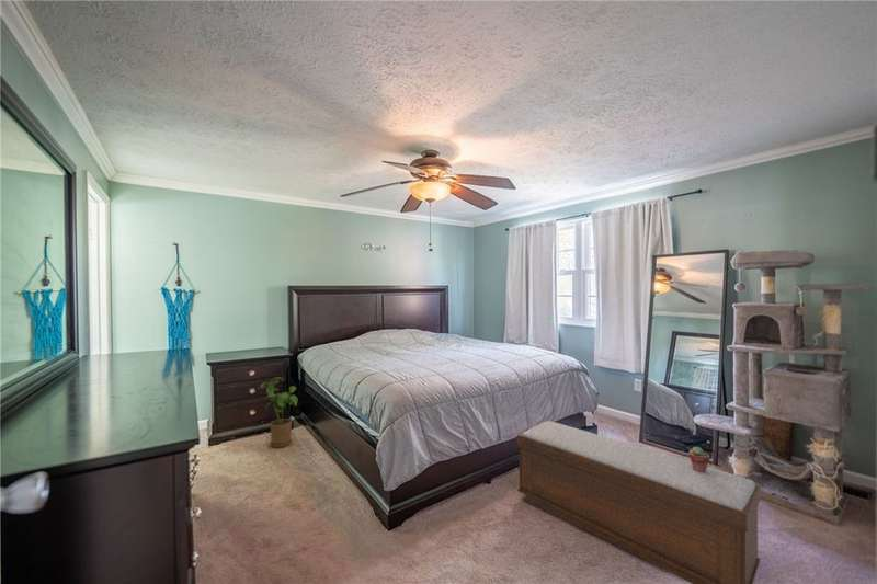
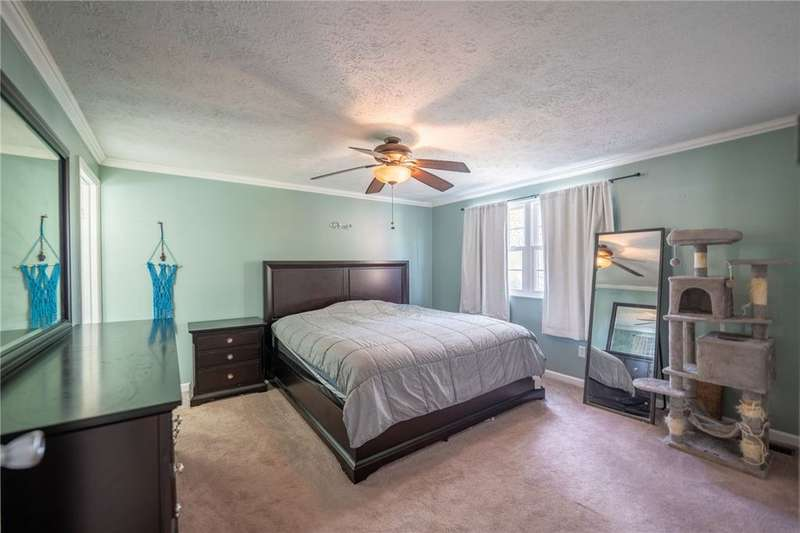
- potted succulent (698, 458)
- bench (620, 489)
- house plant (282, 410)
